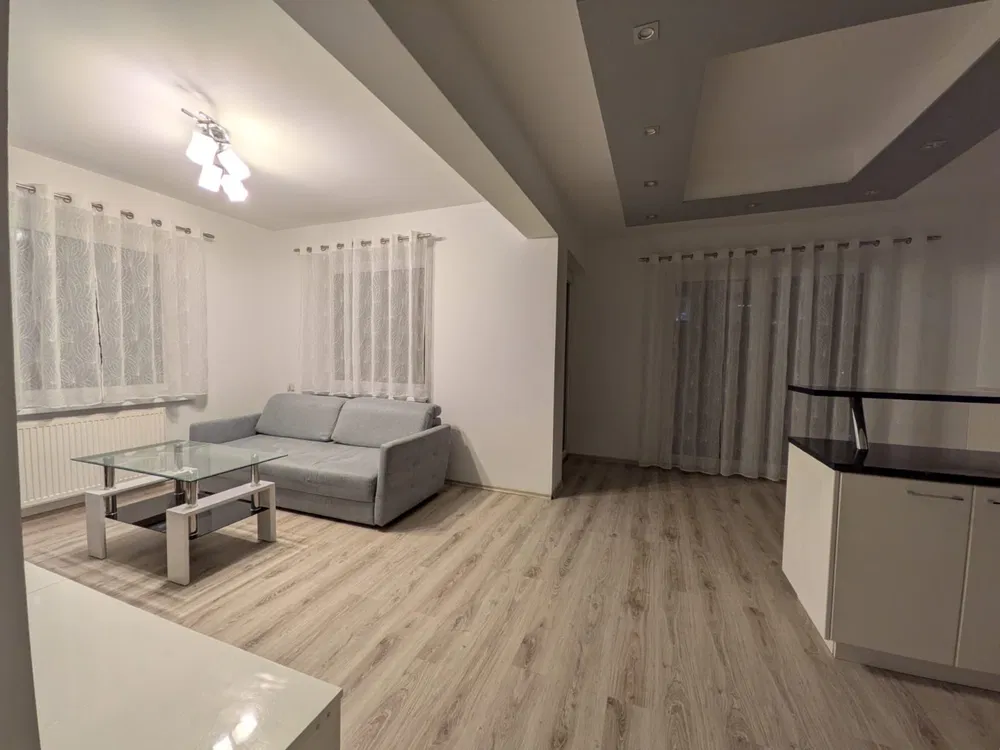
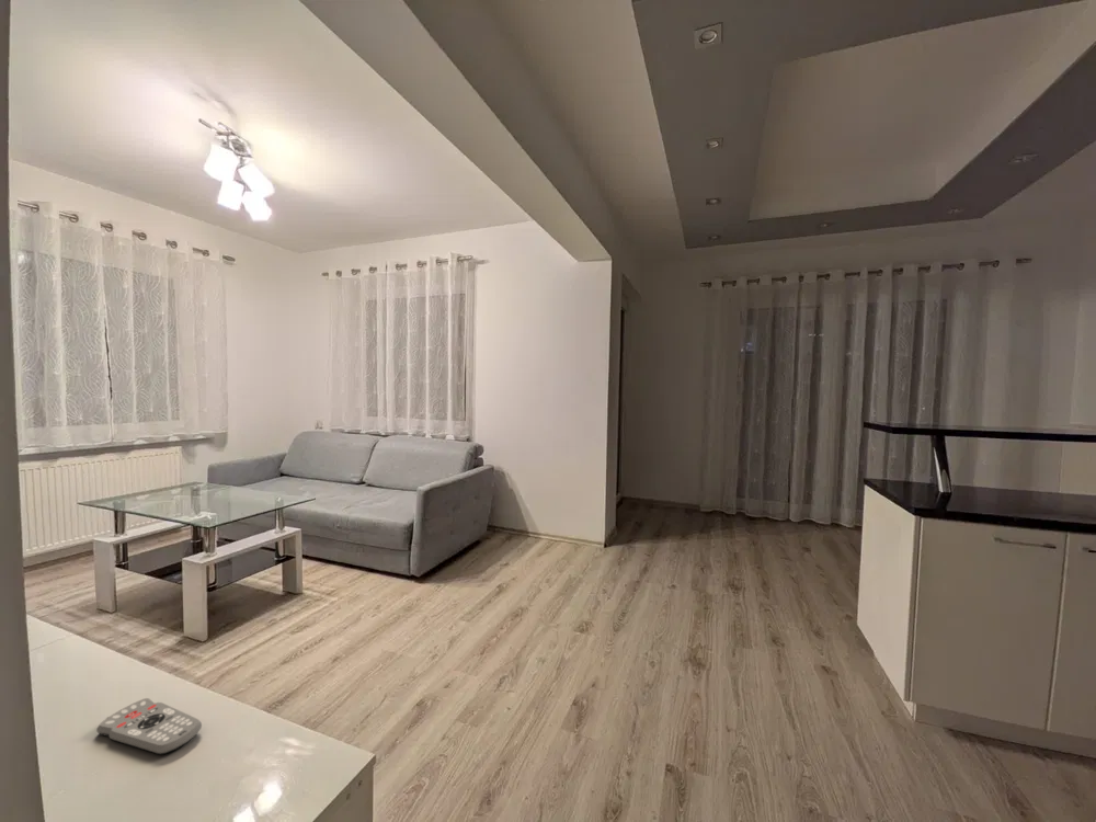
+ remote control (152, 726)
